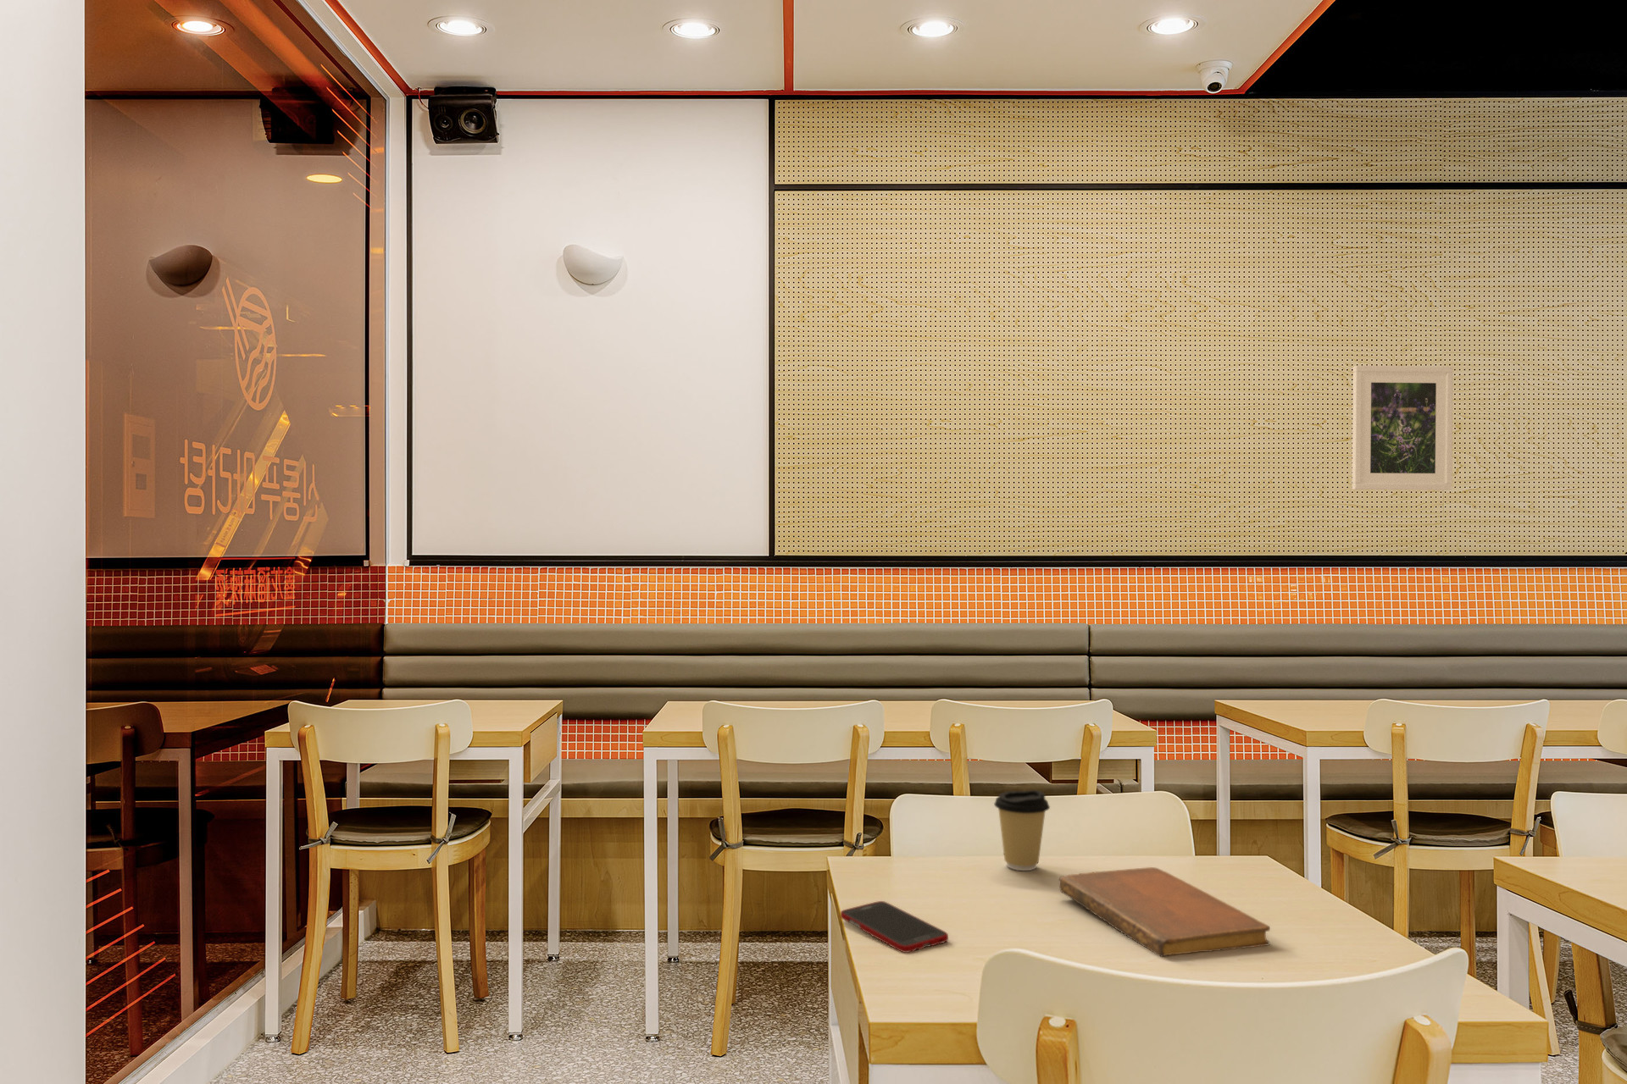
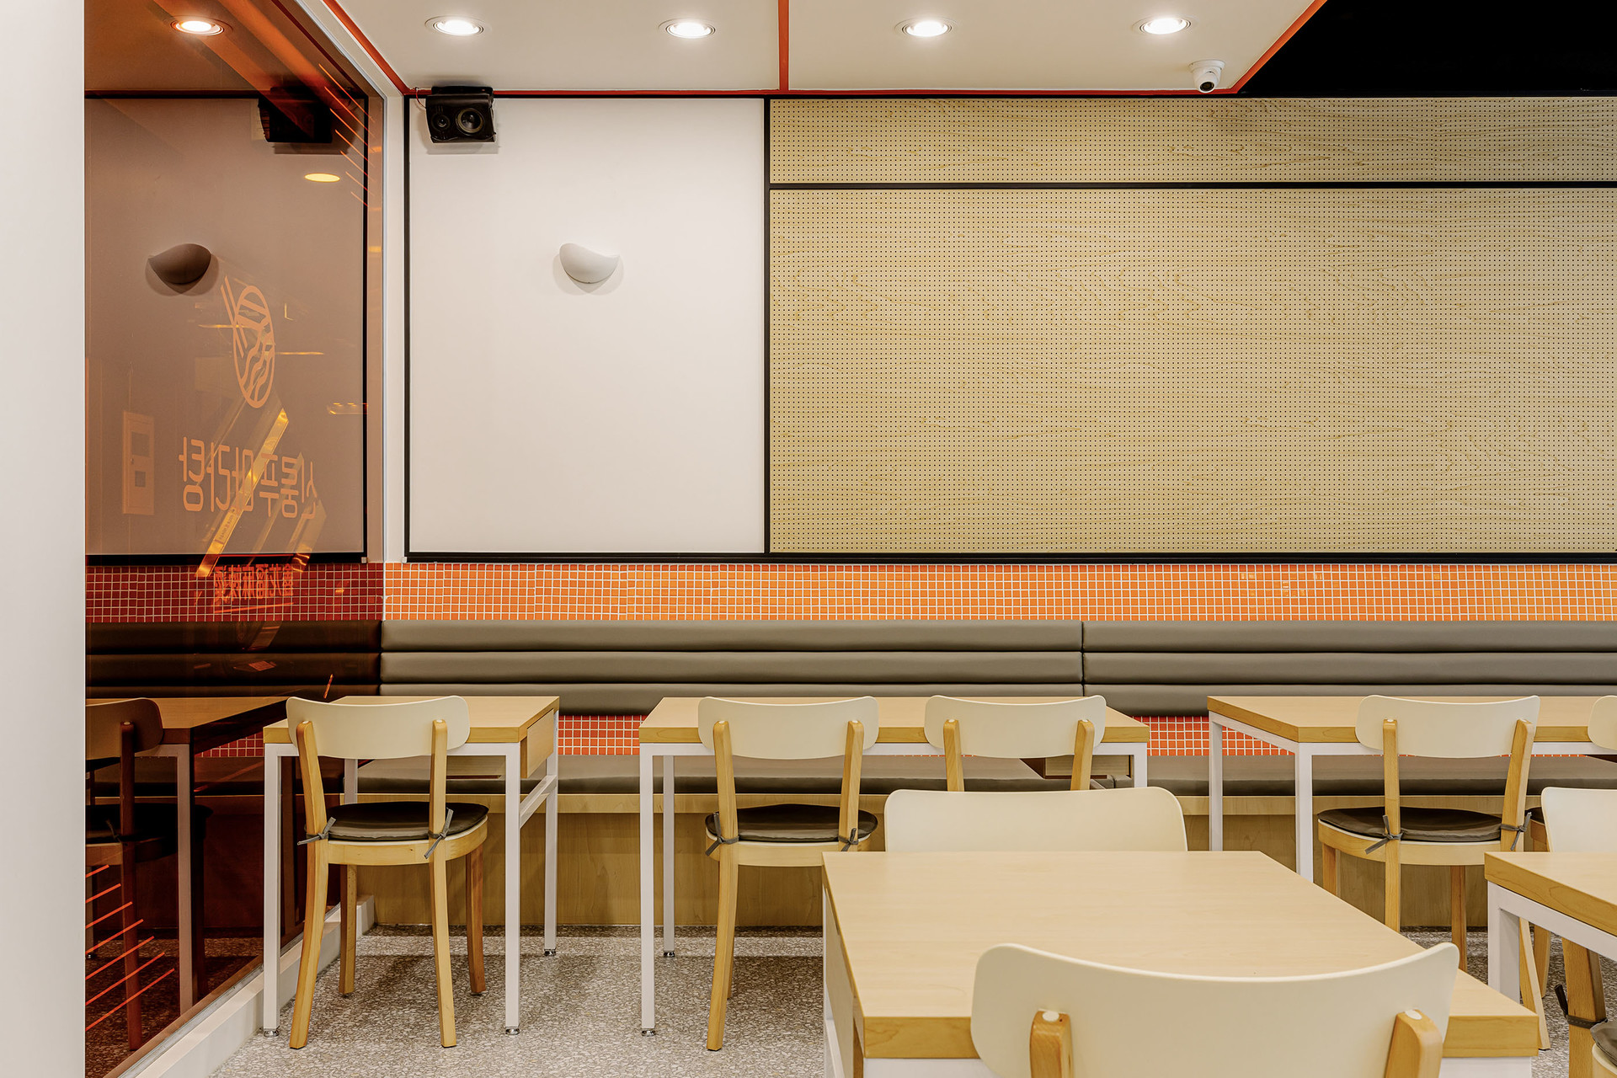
- cell phone (892, 926)
- notebook (1157, 907)
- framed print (1402, 428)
- coffee cup (1022, 829)
